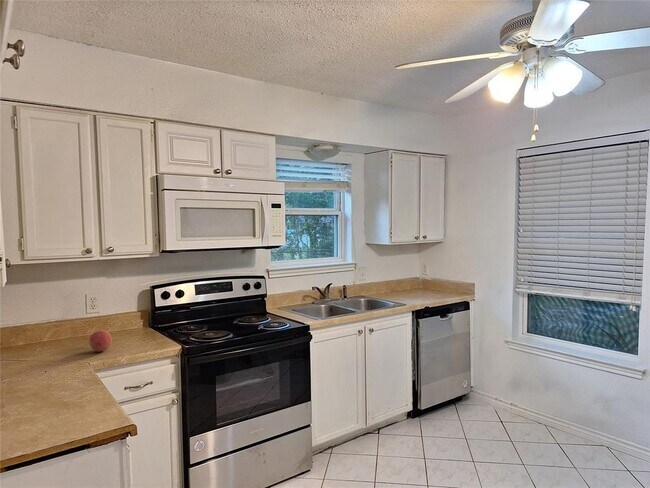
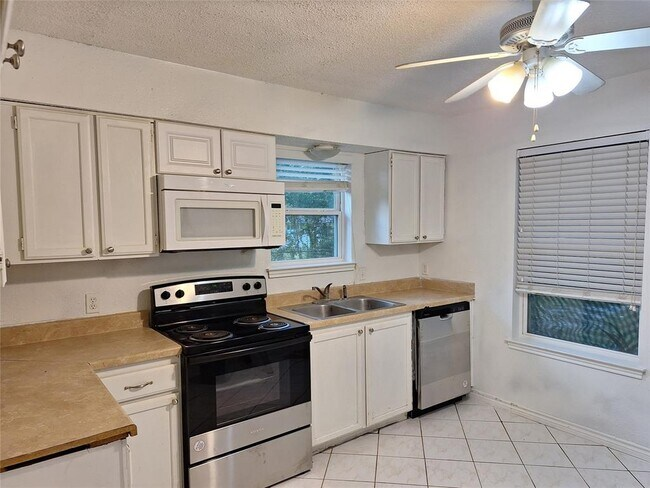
- fruit (101, 340)
